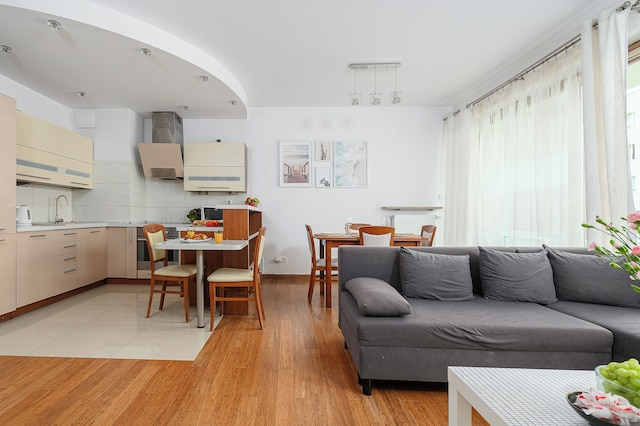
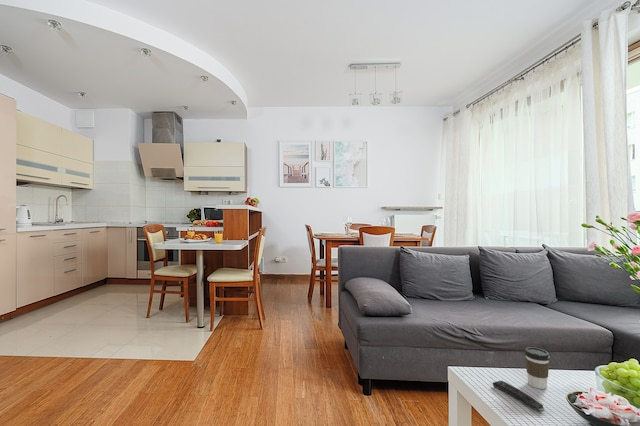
+ coffee cup (537, 367)
+ remote control (518, 394)
